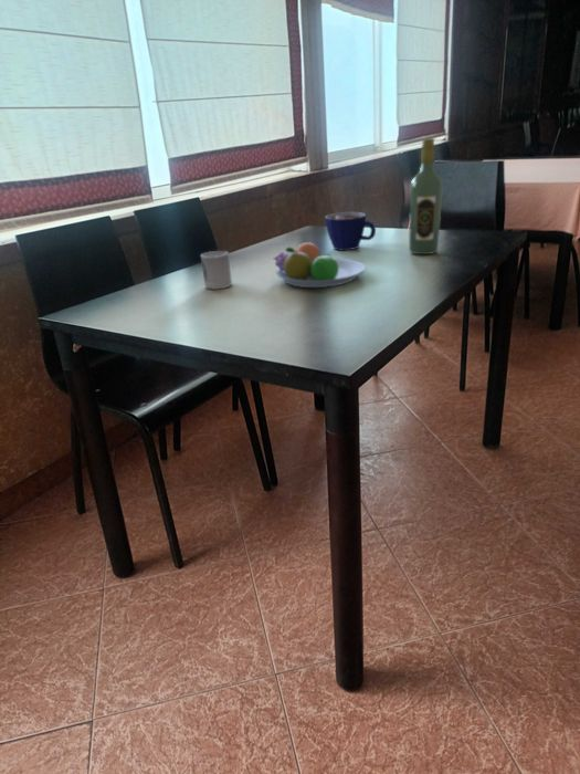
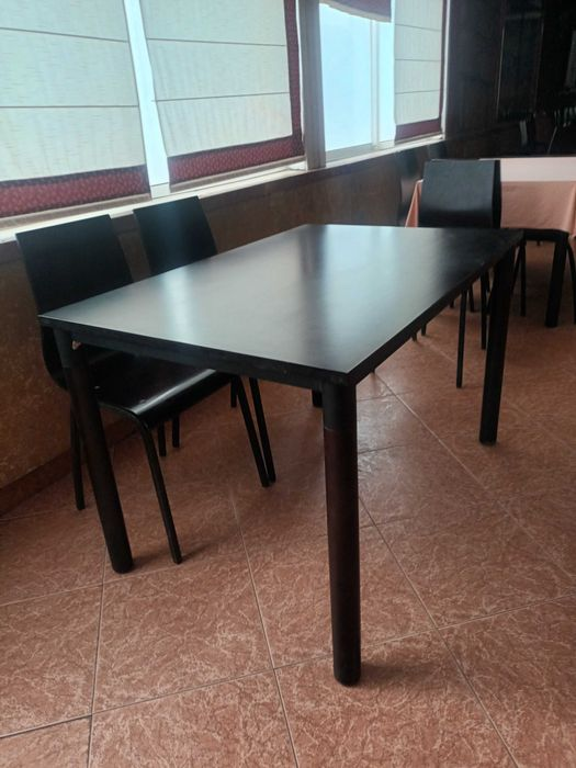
- wine bottle (425, 197)
- fruit bowl (317, 260)
- cup (351, 231)
- cup (217, 268)
